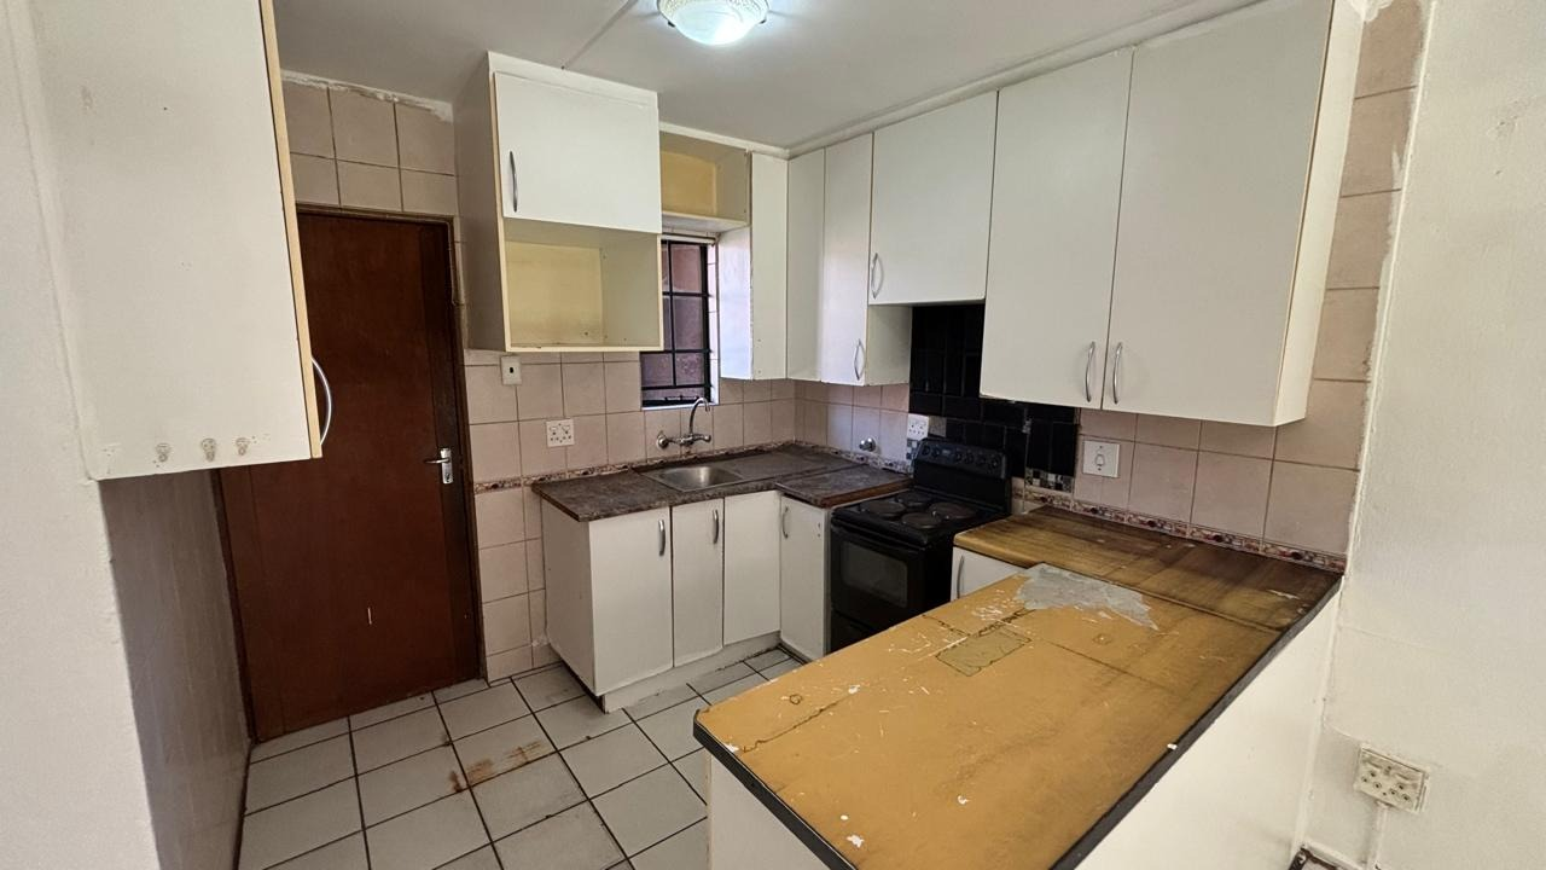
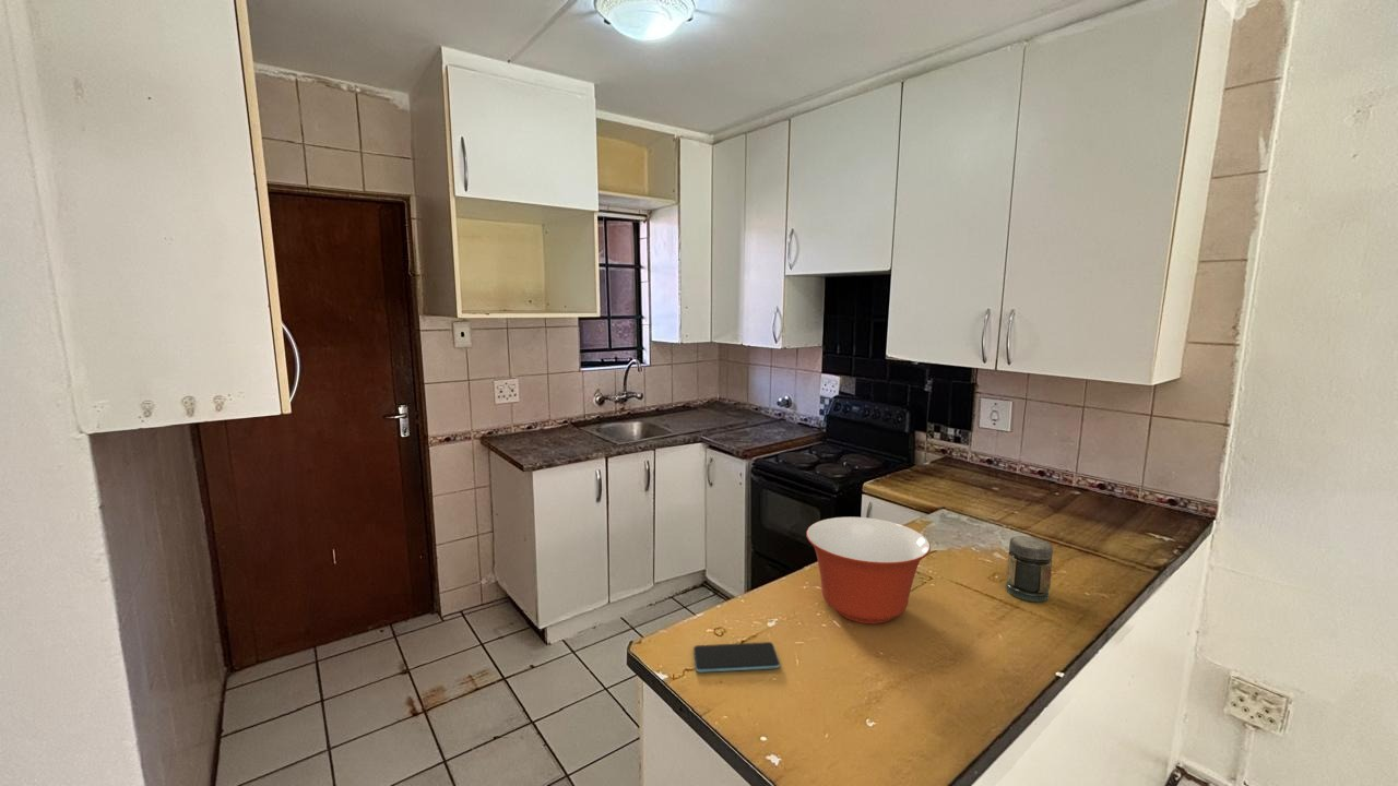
+ jar (1029, 568)
+ mixing bowl (865, 572)
+ smartphone (735, 656)
